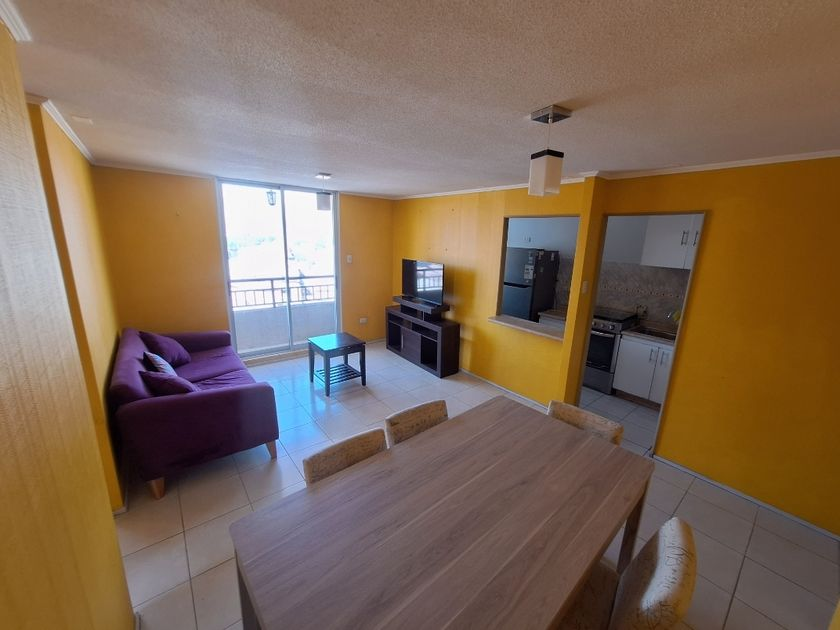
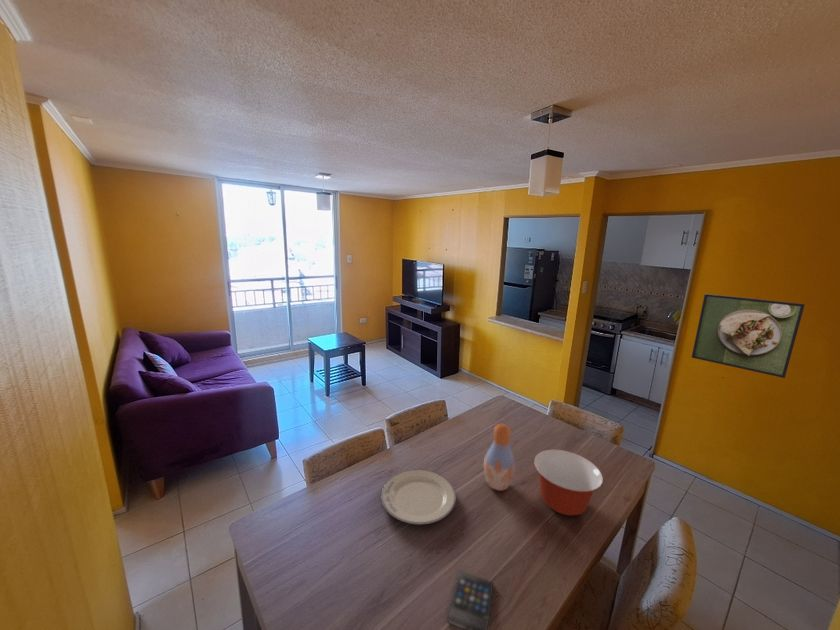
+ smartphone (471, 601)
+ chinaware (418, 496)
+ vase (500, 455)
+ mixing bowl (564, 486)
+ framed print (742, 333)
